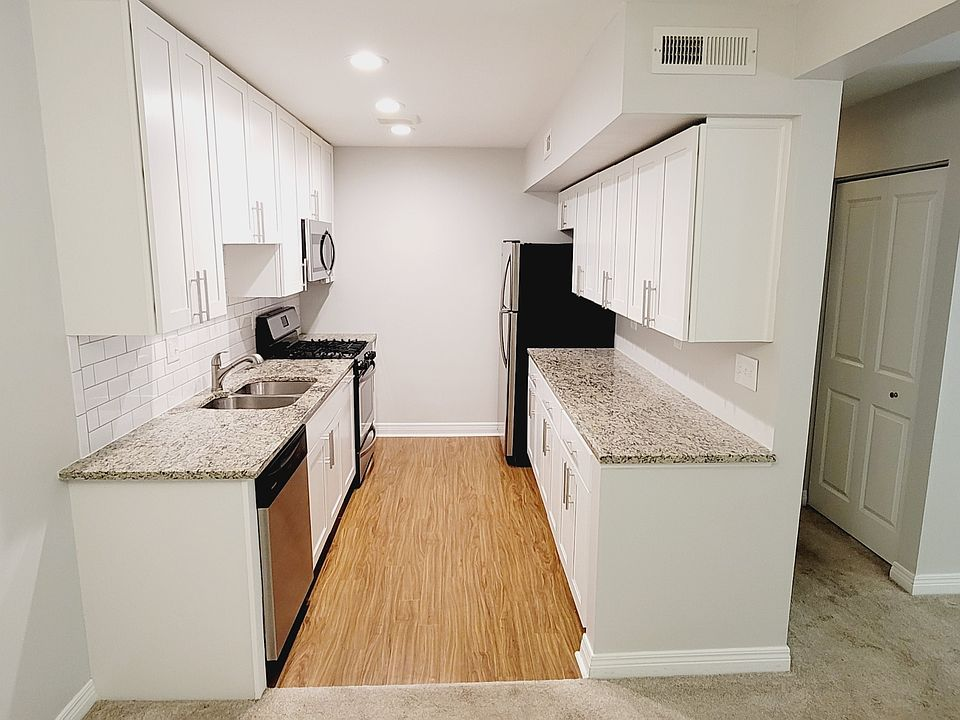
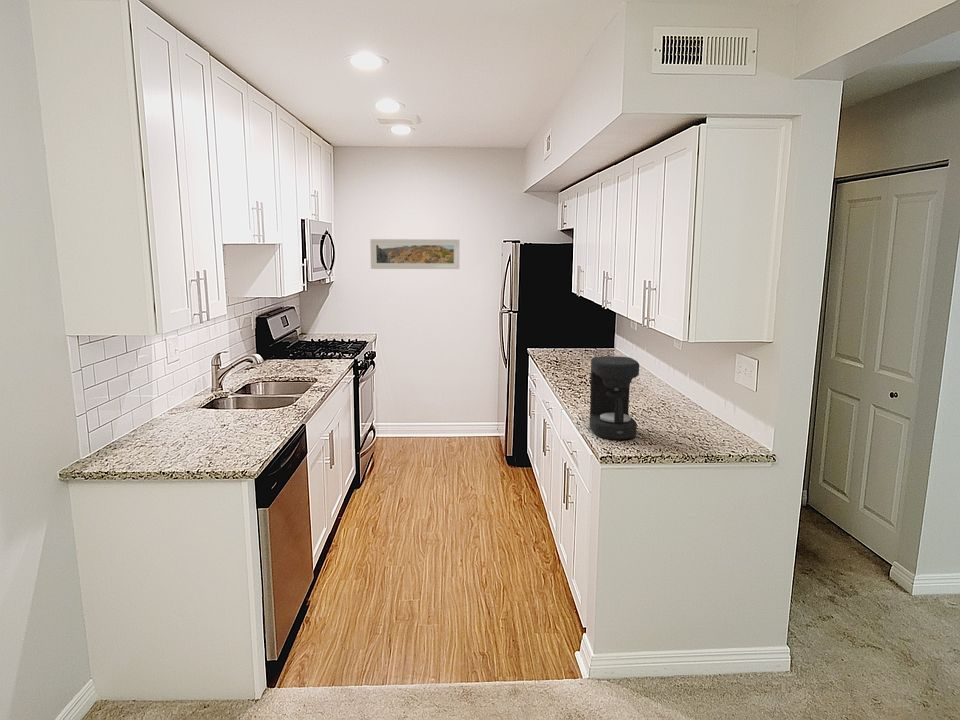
+ coffee maker (614, 396)
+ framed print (415, 254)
